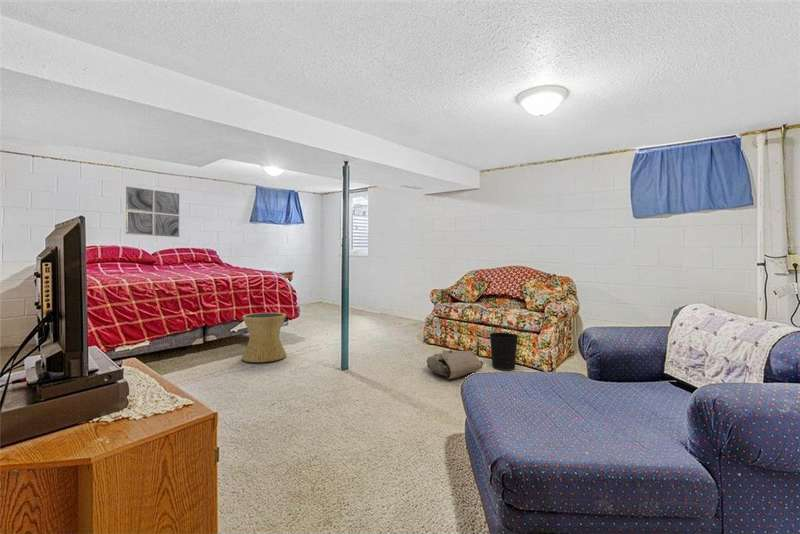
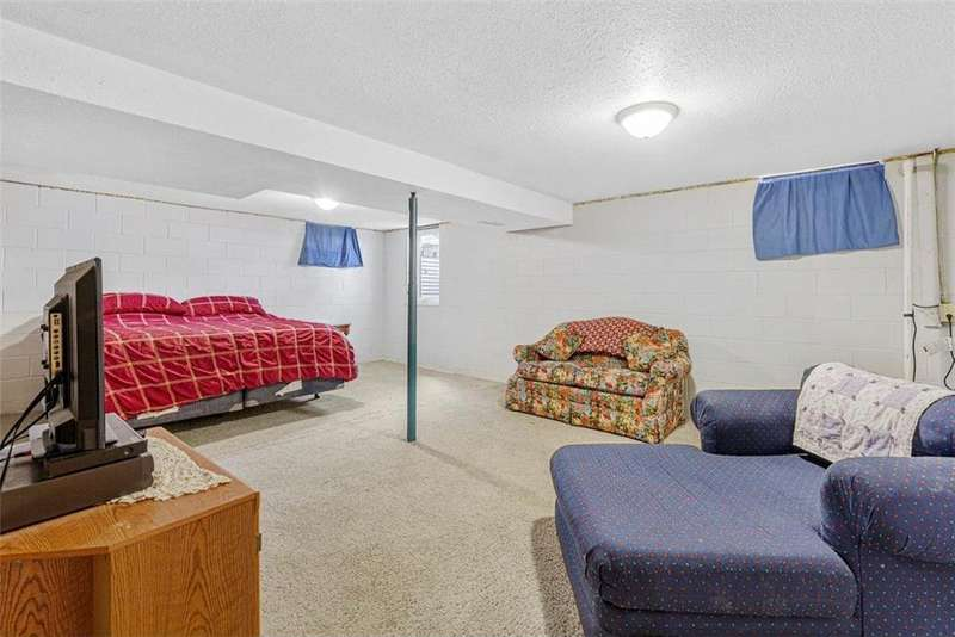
- bag (452, 360)
- wall art (154, 212)
- side table (264, 336)
- wastebasket (503, 351)
